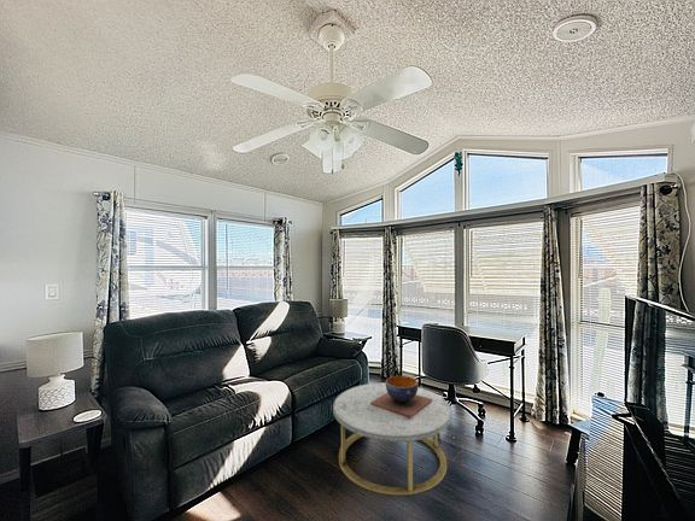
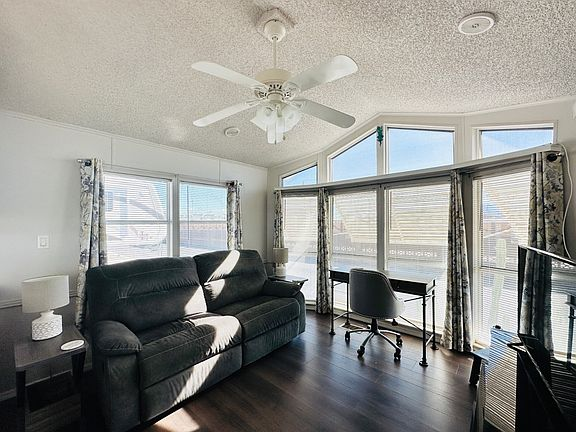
- decorative bowl (401, 392)
- coffee table (391, 431)
